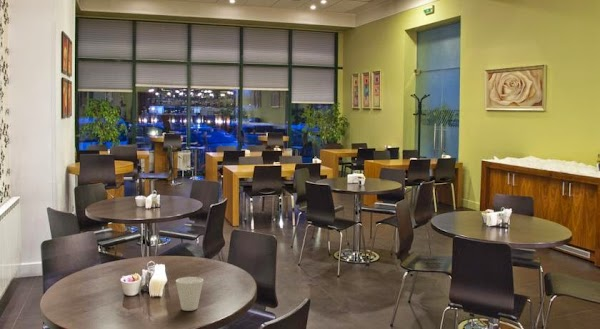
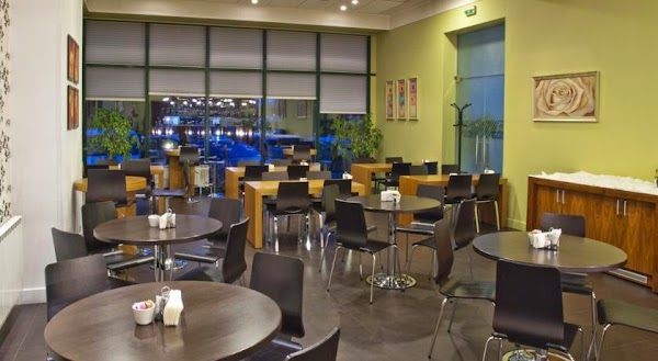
- cup (189, 294)
